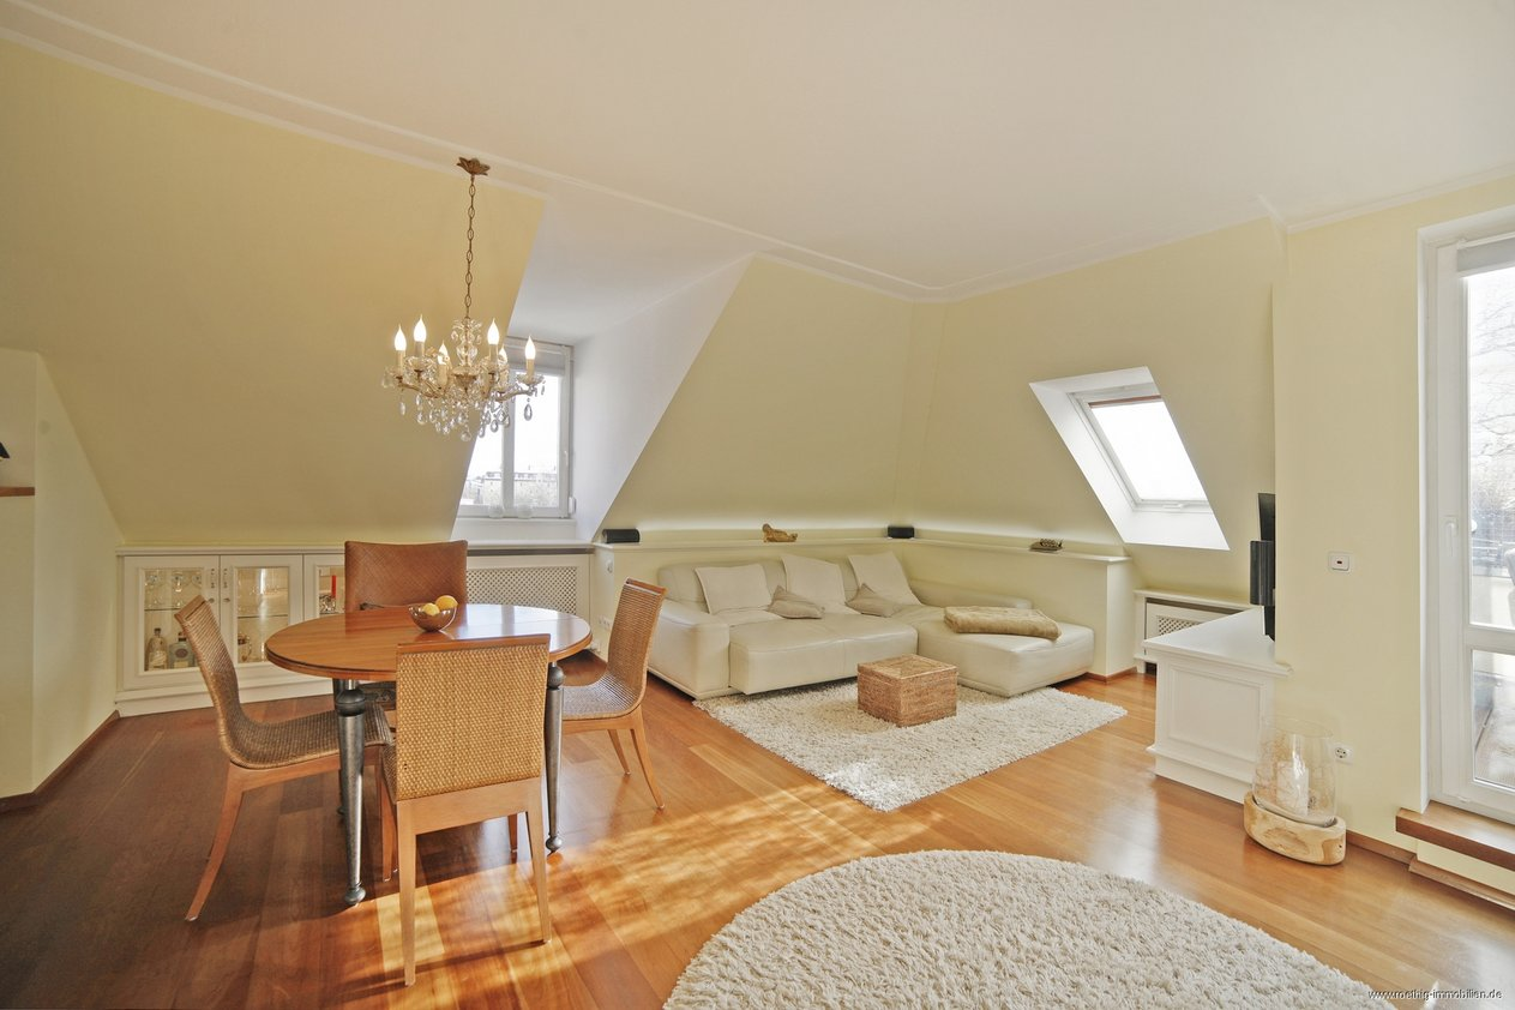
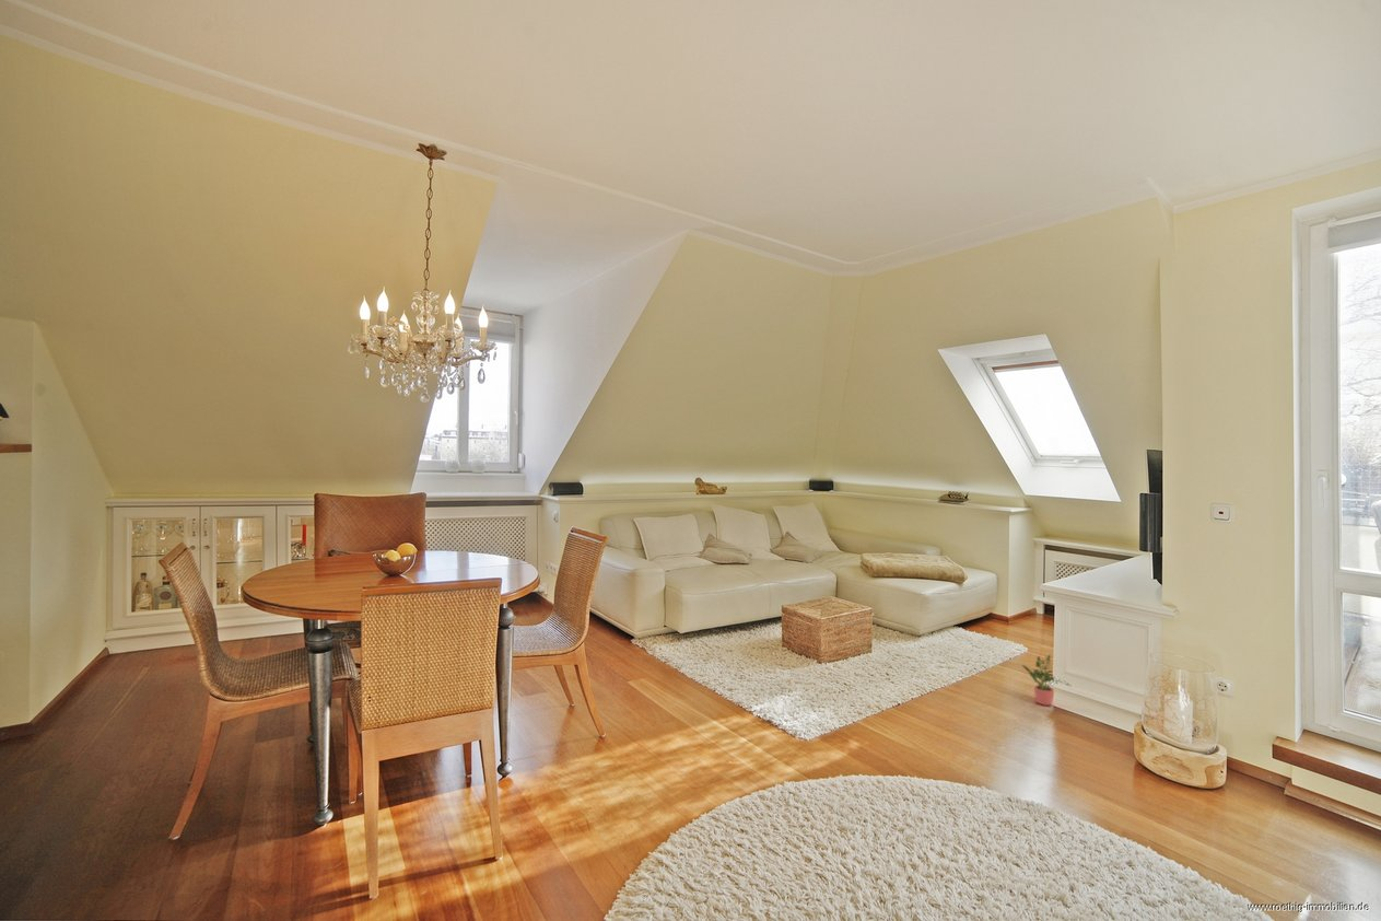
+ potted plant (1045, 681)
